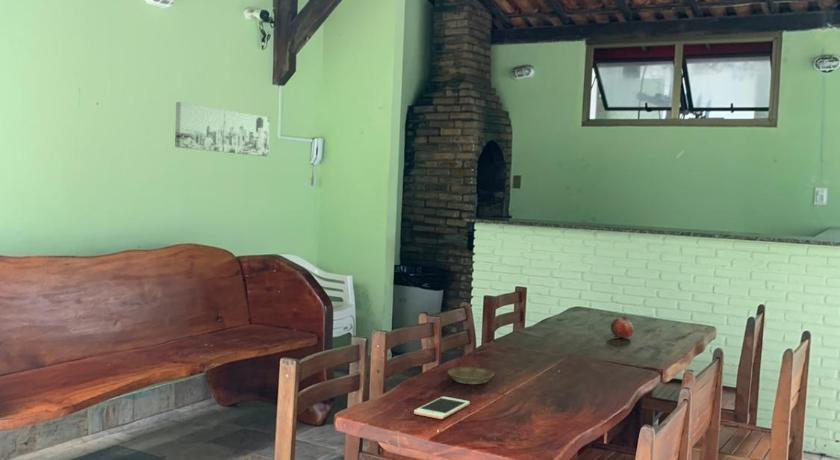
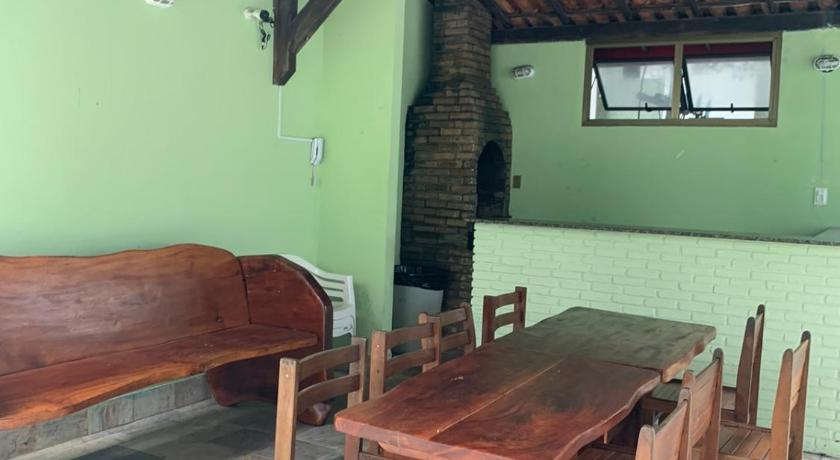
- fruit (622, 325)
- saucer (470, 376)
- cell phone (442, 407)
- wall art (225, 131)
